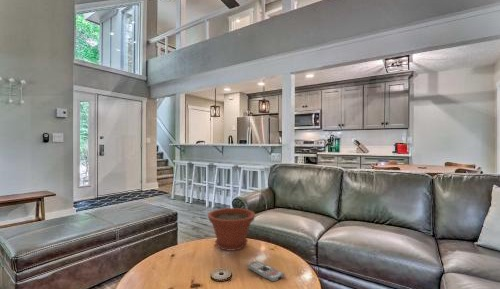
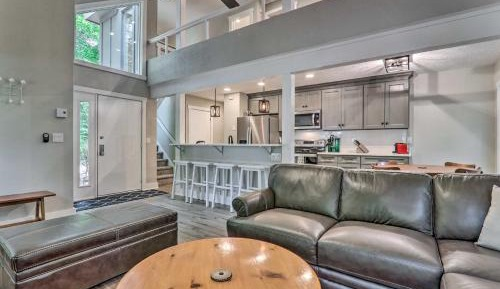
- remote control (264, 270)
- plant pot (231, 229)
